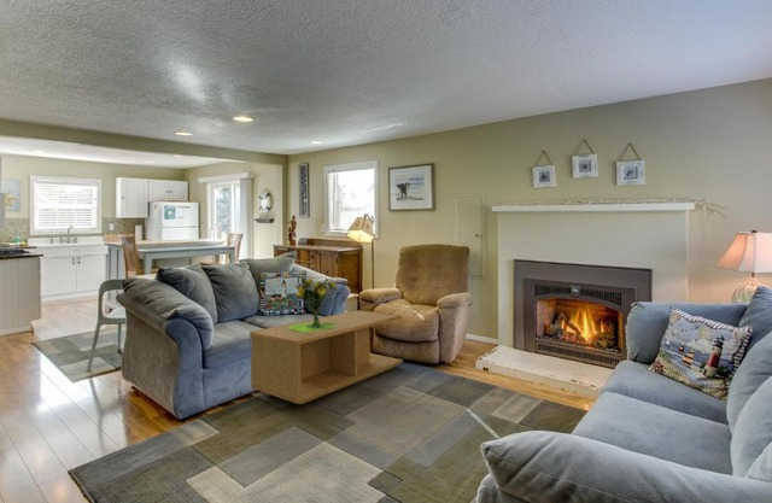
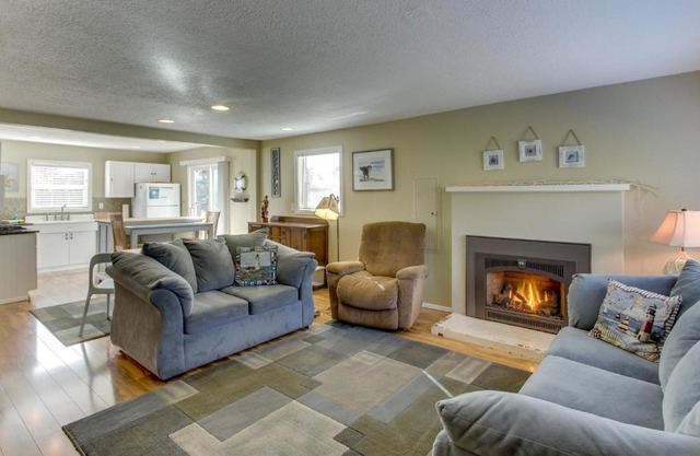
- bouquet (316, 299)
- coffee table (333, 351)
